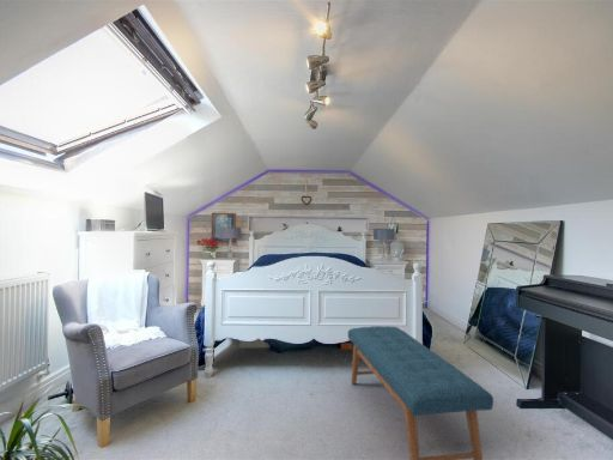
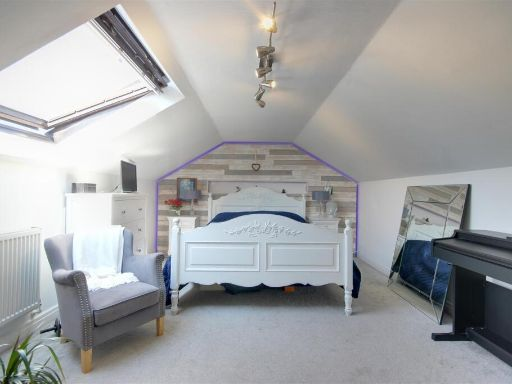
- bench (402, 383)
